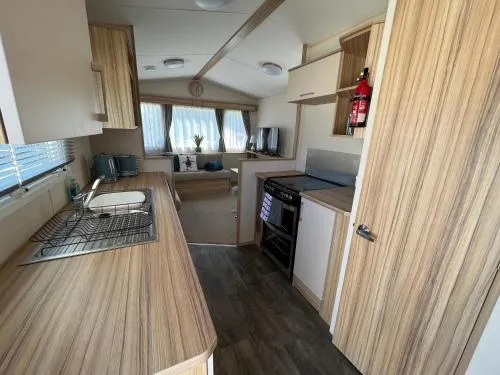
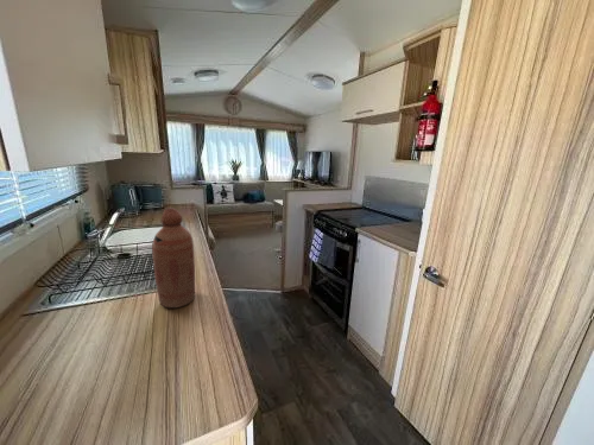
+ bottle (173, 255)
